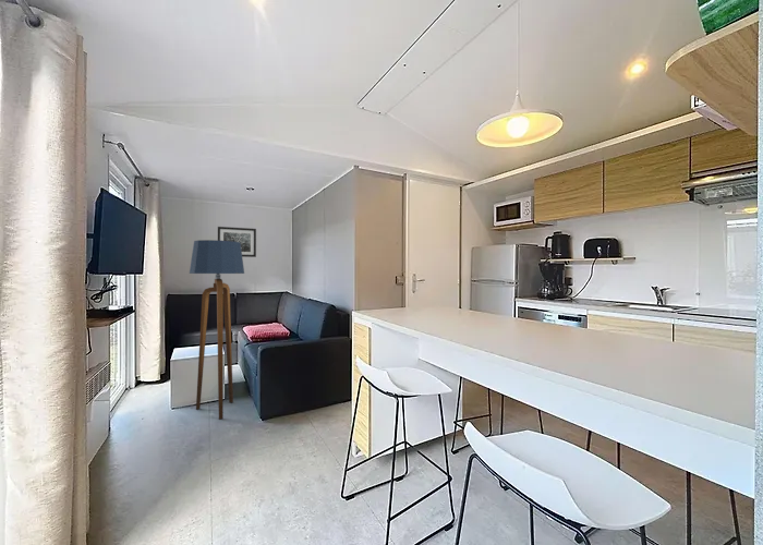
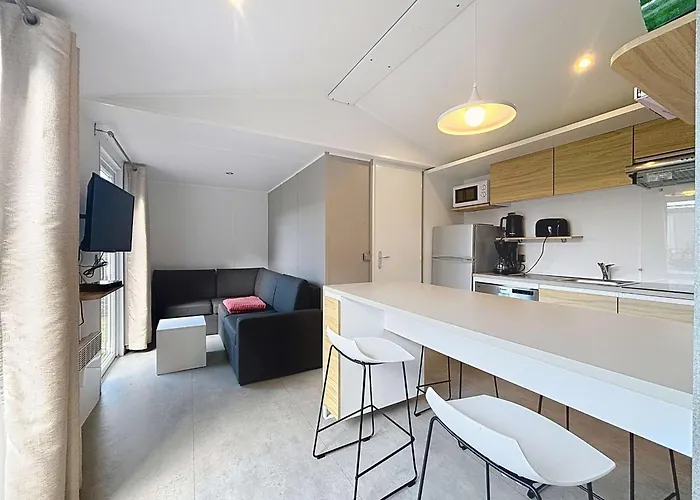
- floor lamp (217, 326)
- wall art (237, 241)
